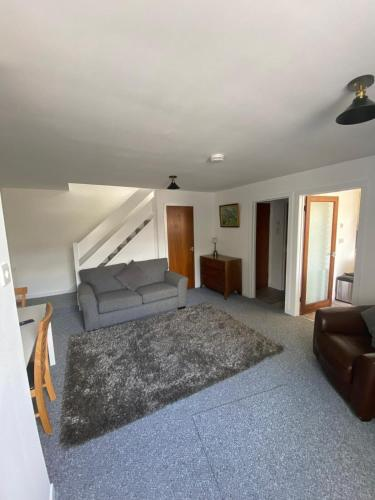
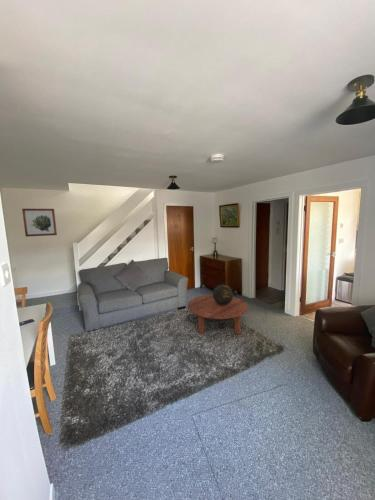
+ wall art (40, 222)
+ decorative globe (222, 294)
+ coffee table (217, 314)
